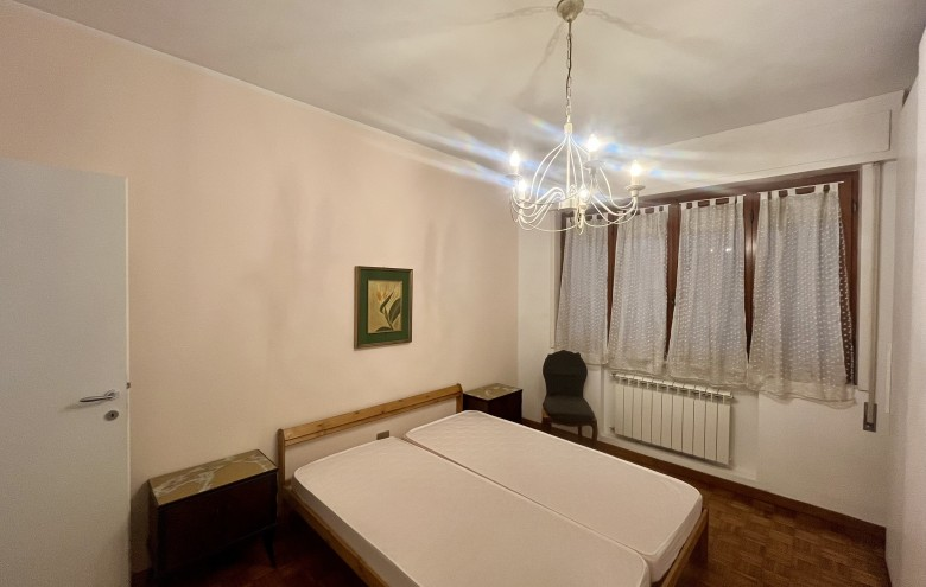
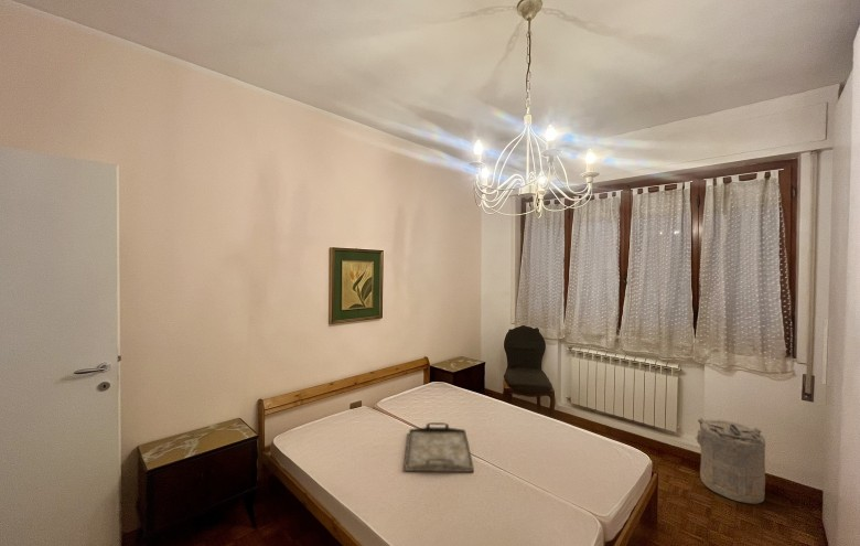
+ laundry hamper (728, 454)
+ serving tray (438, 443)
